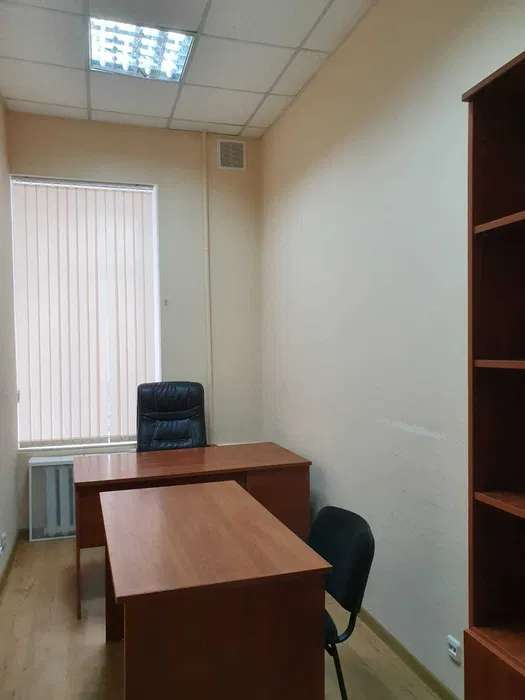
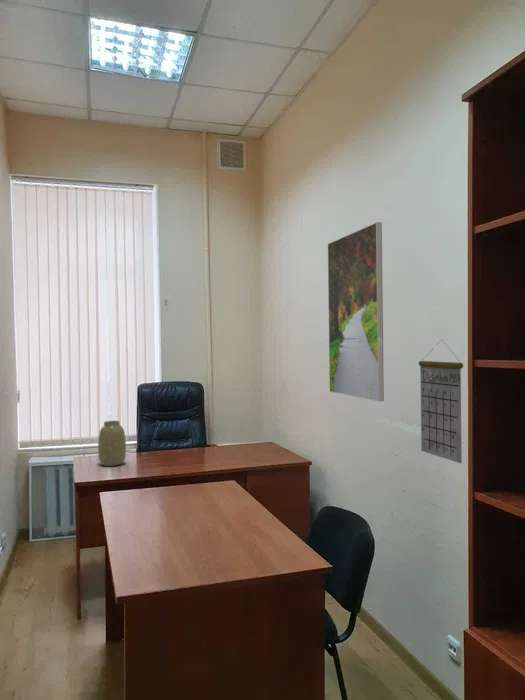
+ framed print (353, 315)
+ calendar (440, 398)
+ vase (112, 442)
